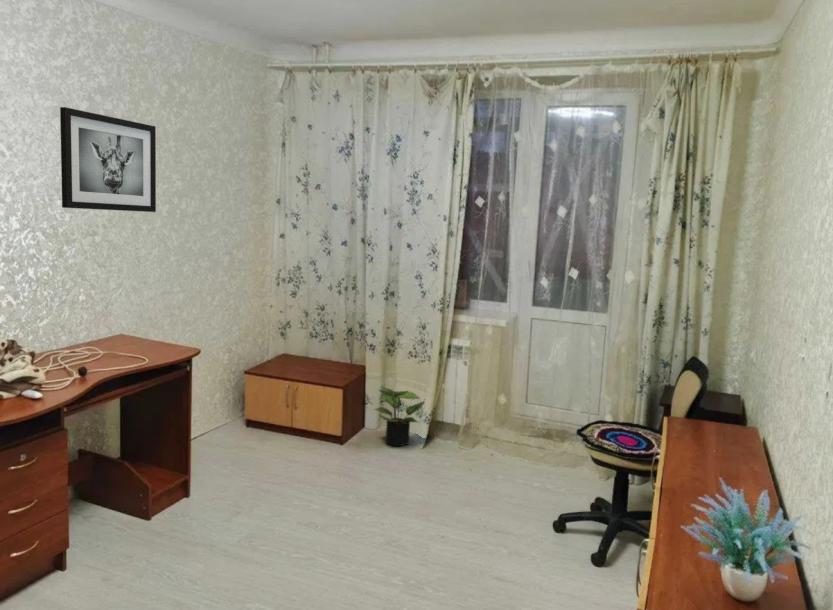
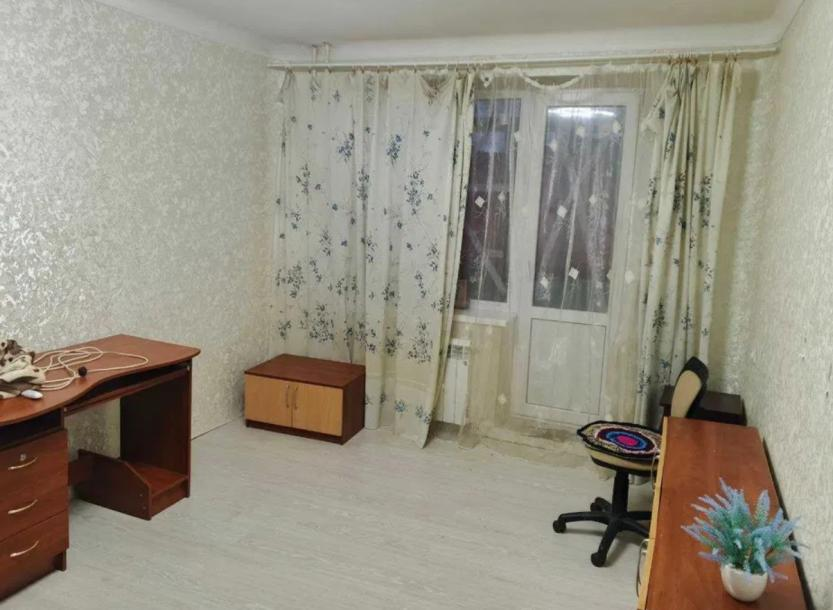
- potted plant (394, 413)
- wall art (112, 164)
